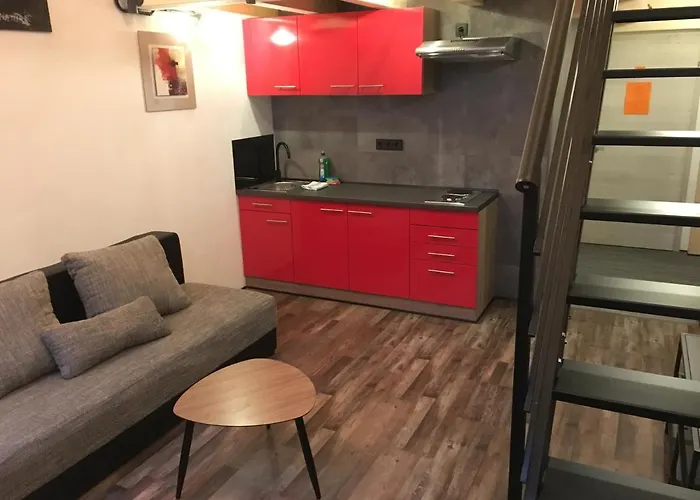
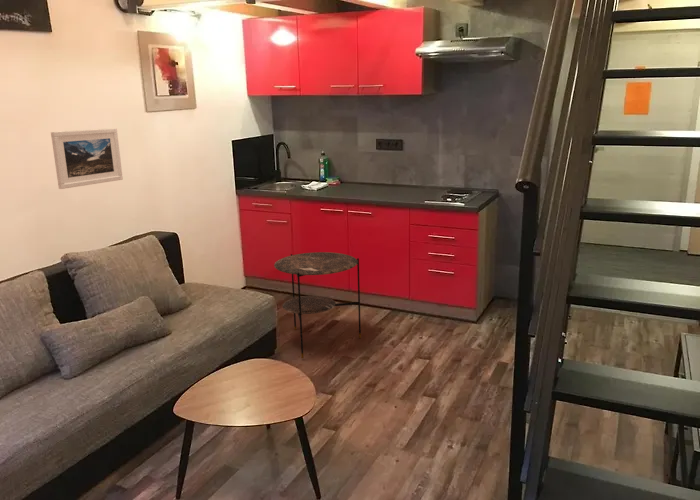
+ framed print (89, 157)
+ side table (318, 302)
